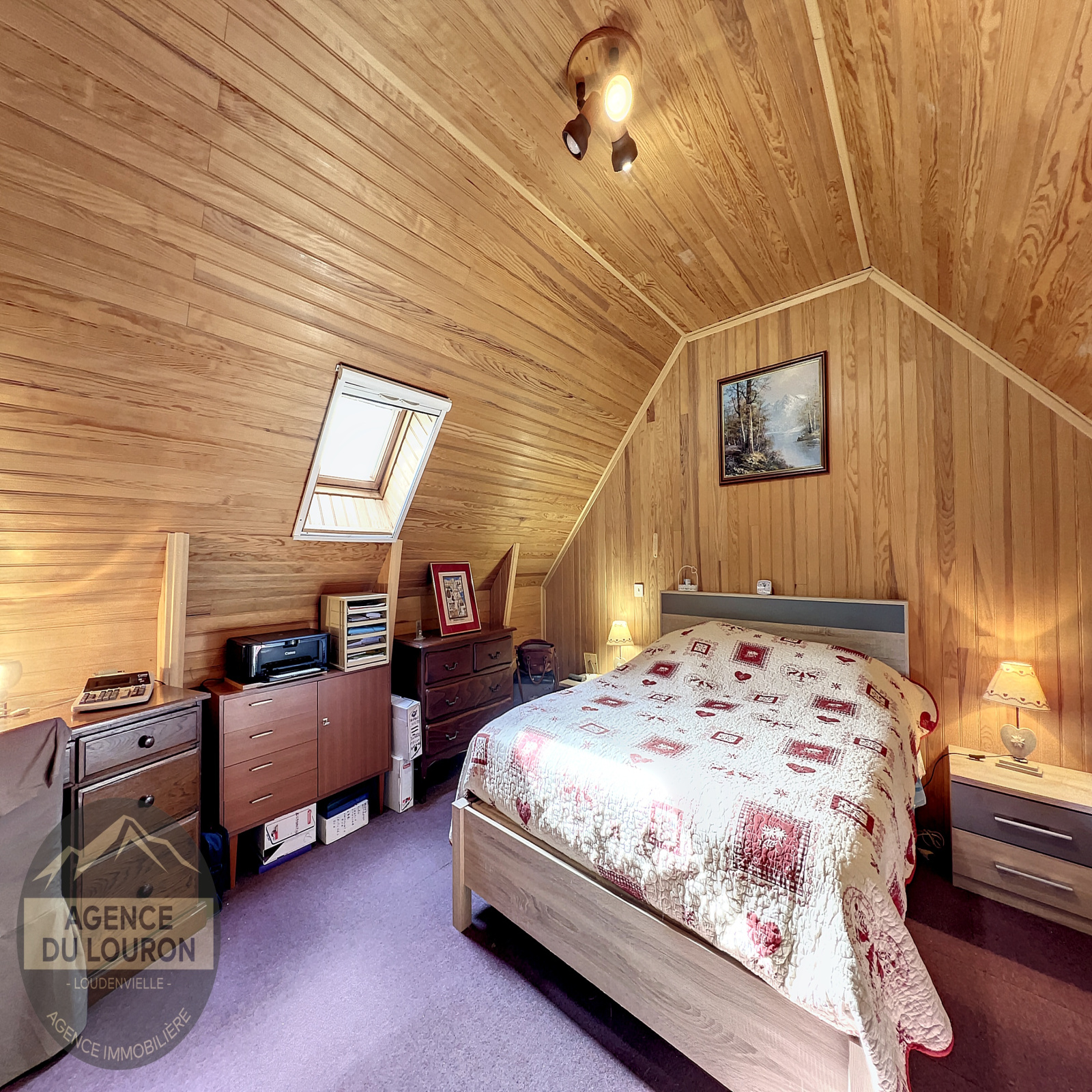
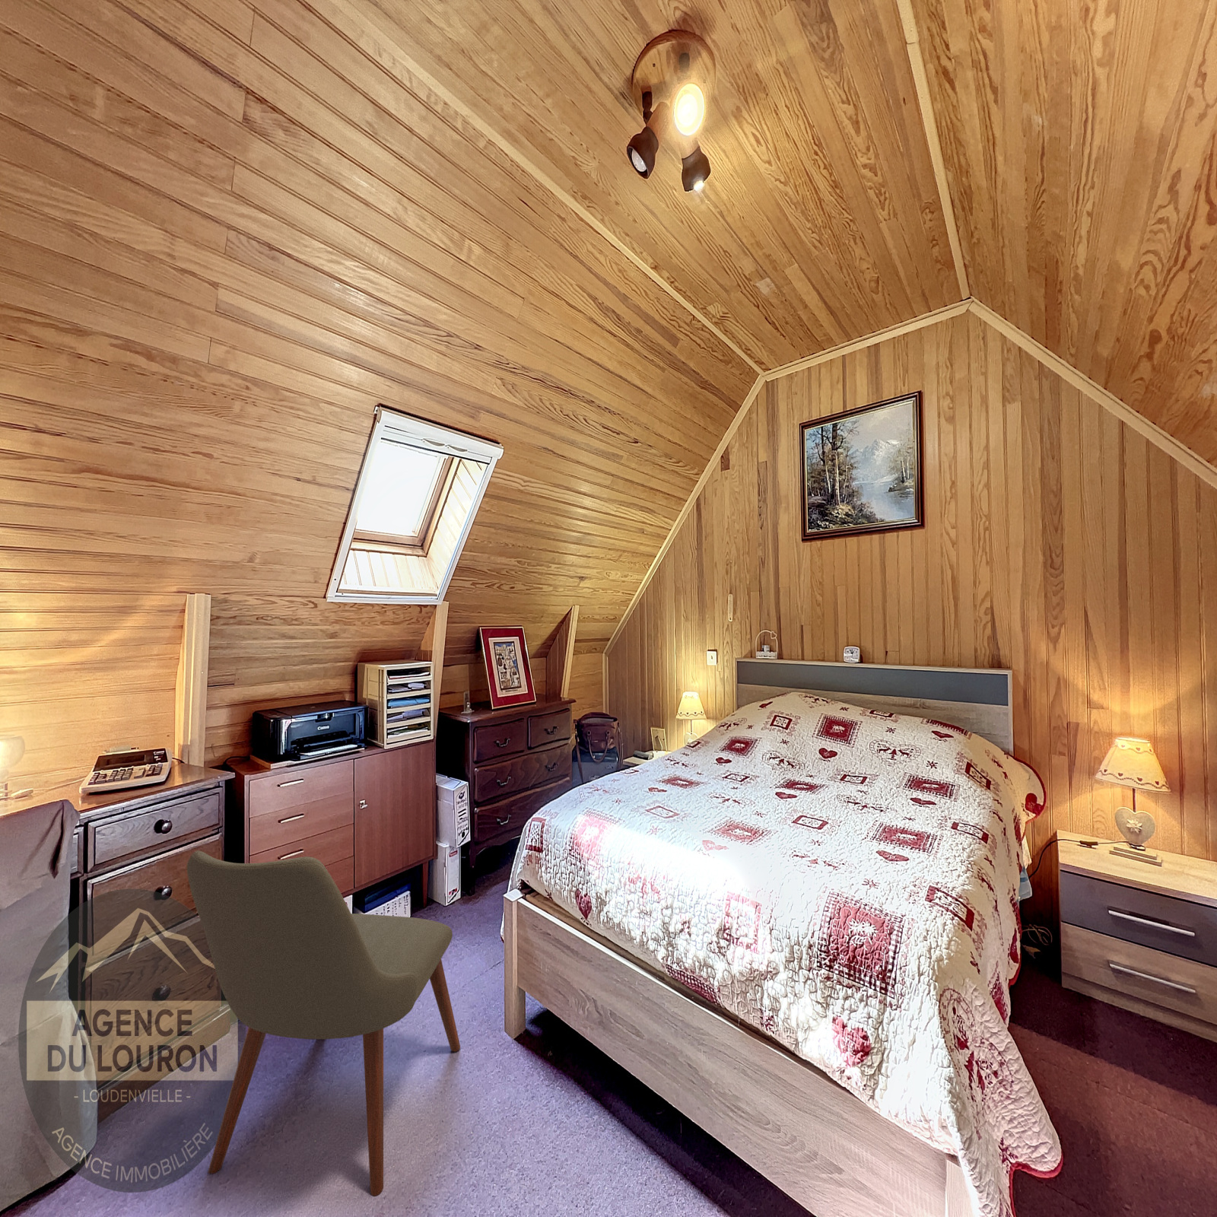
+ chair (327, 970)
